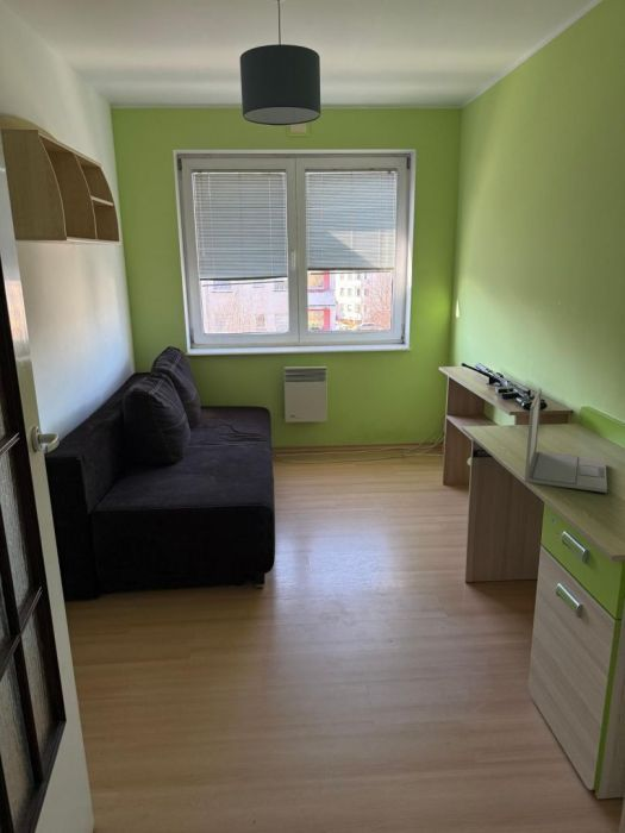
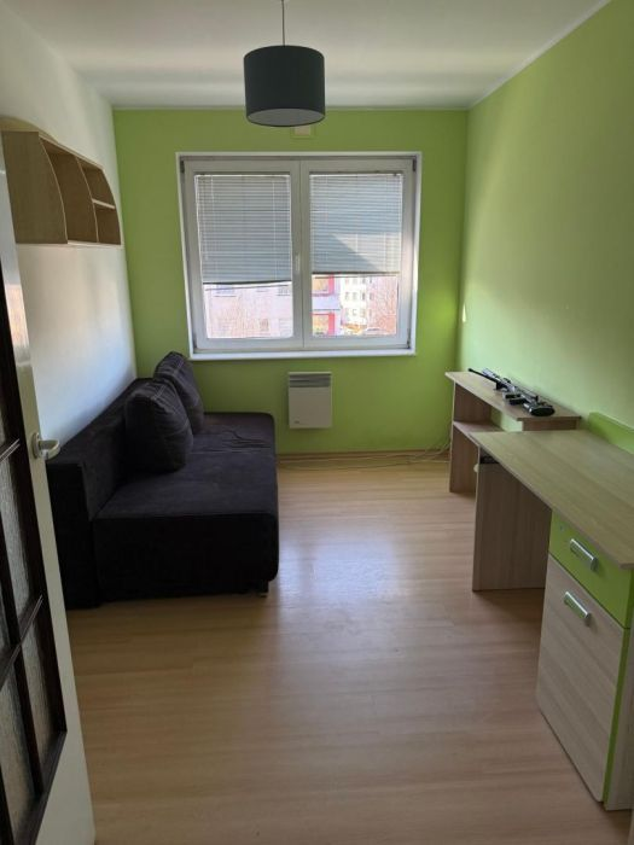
- laptop (568, 455)
